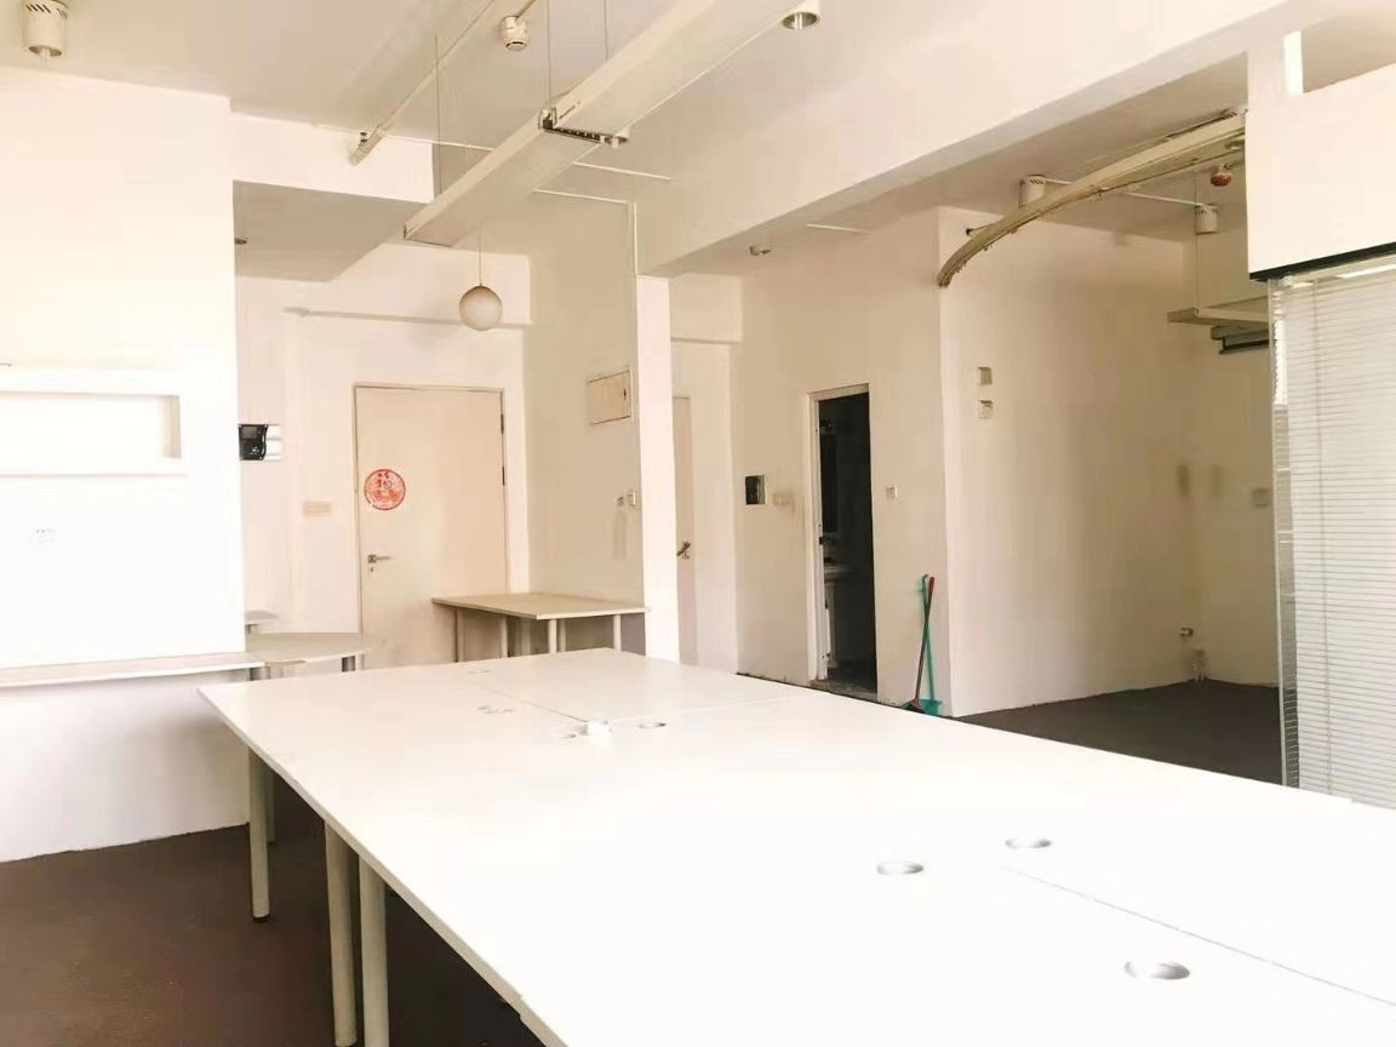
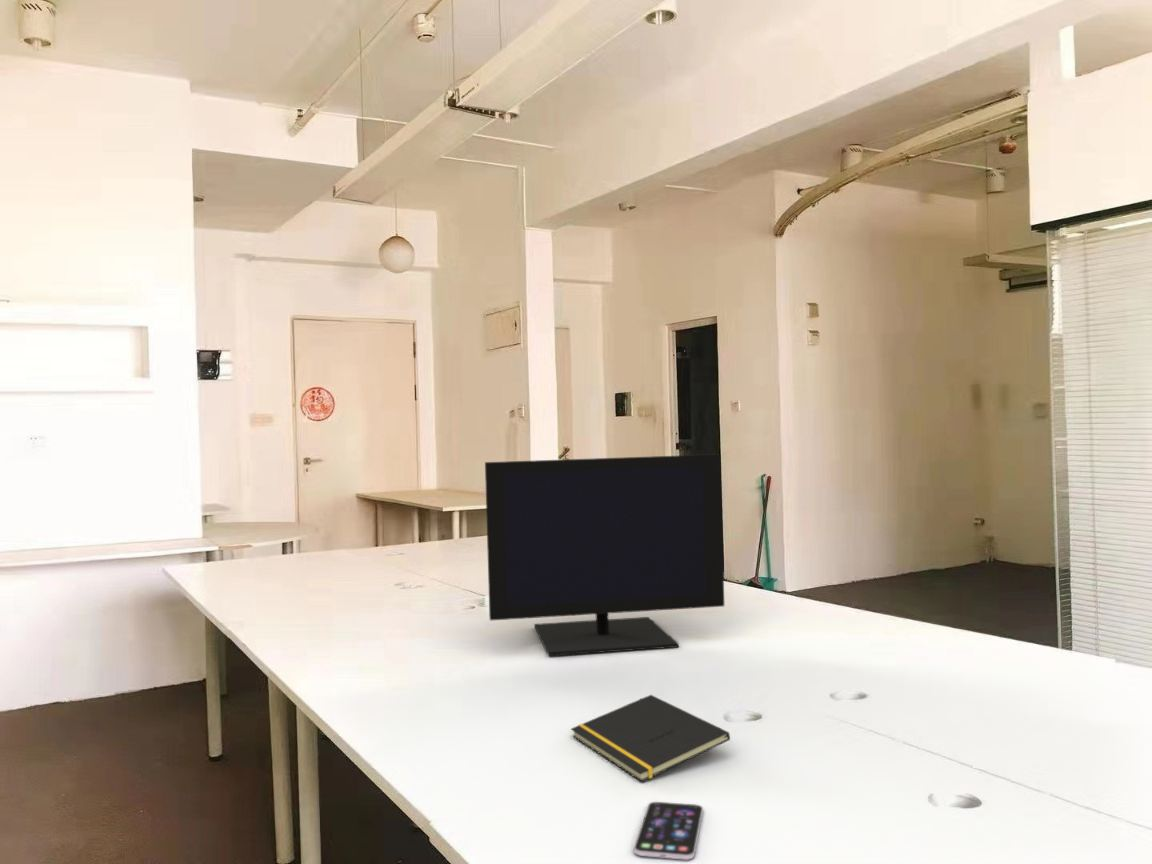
+ monitor (595, 547)
+ notepad (647, 734)
+ smartphone (670, 828)
